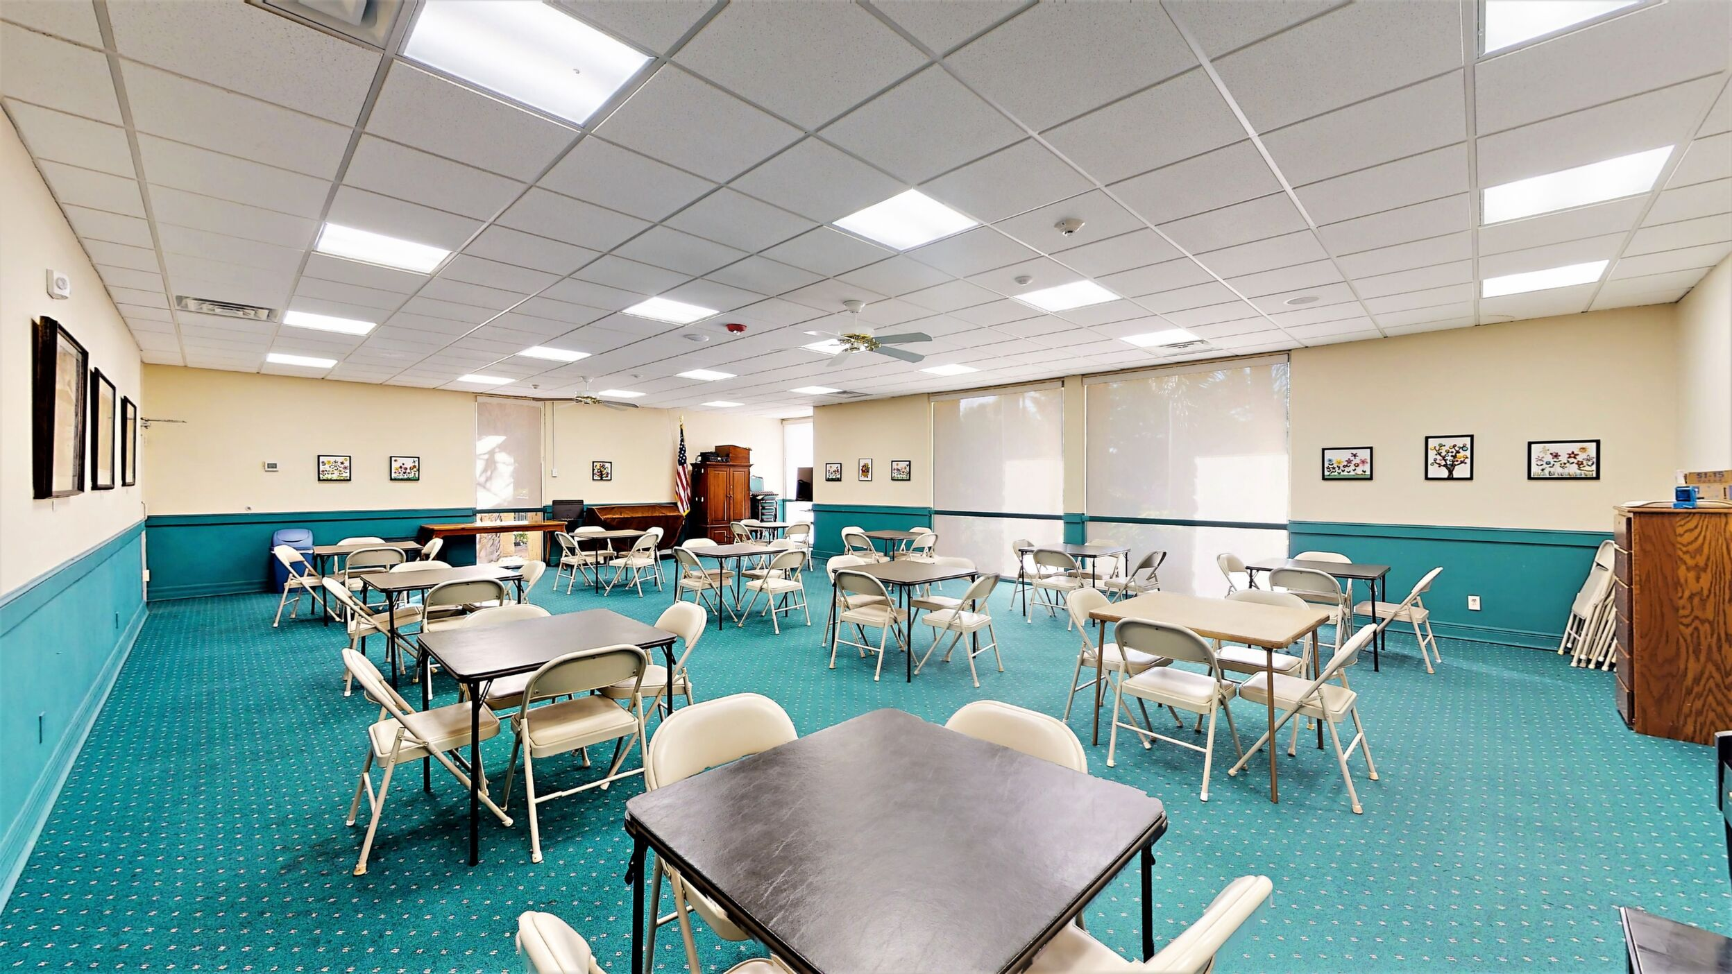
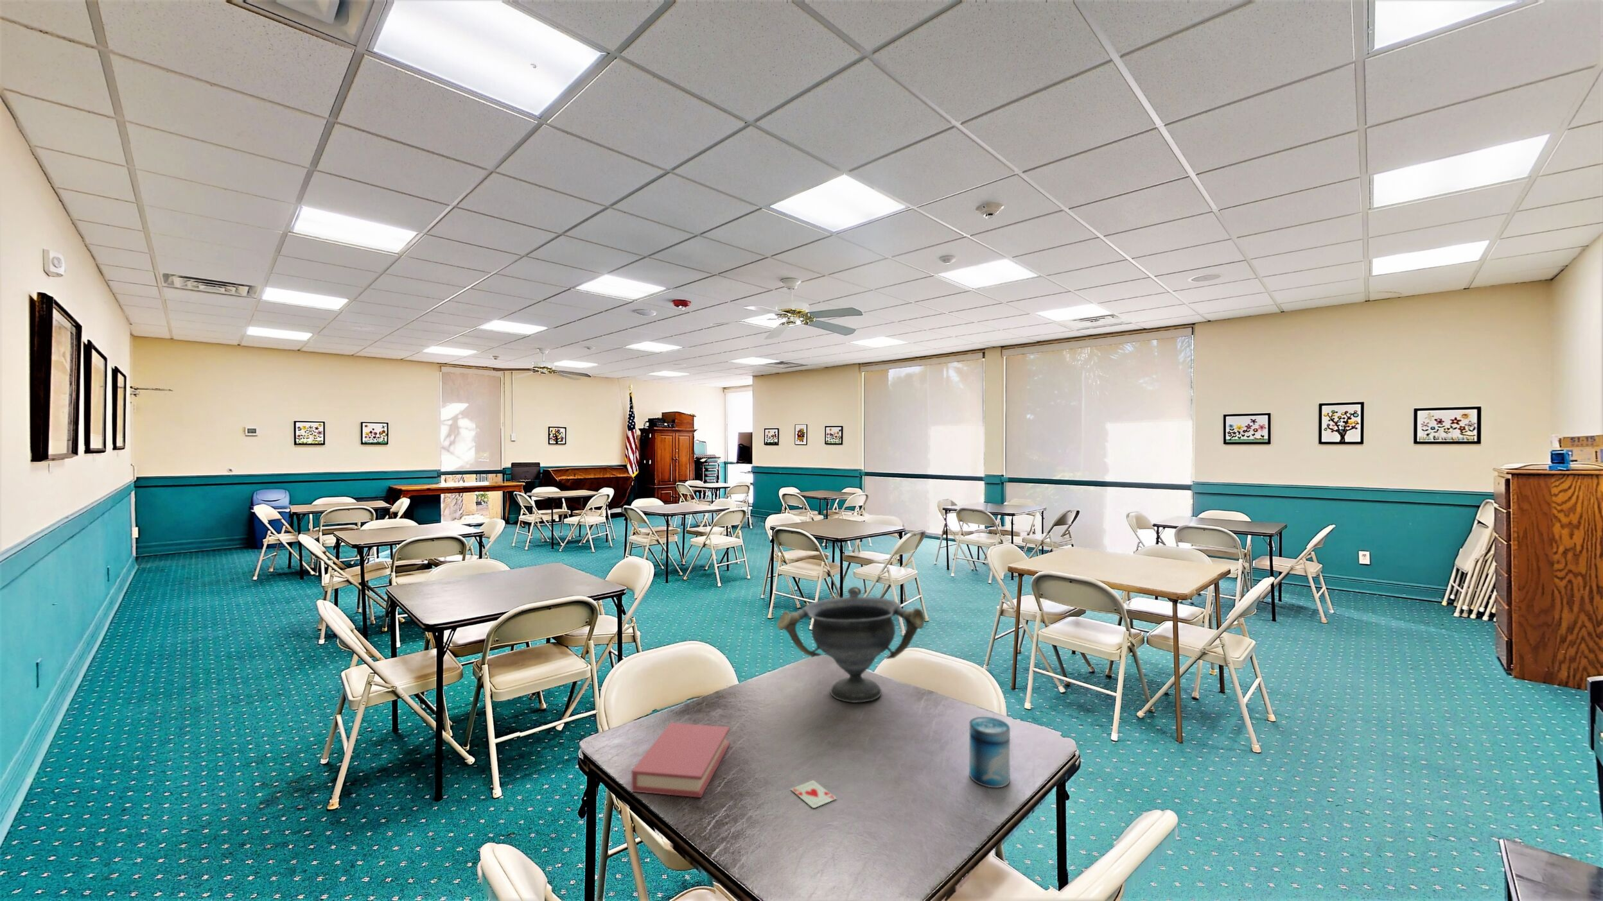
+ decorative bowl (857, 648)
+ book (684, 757)
+ card (813, 793)
+ beverage can (989, 750)
